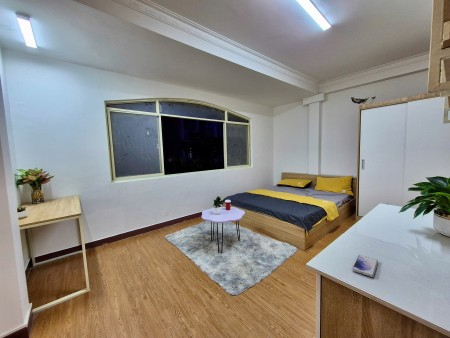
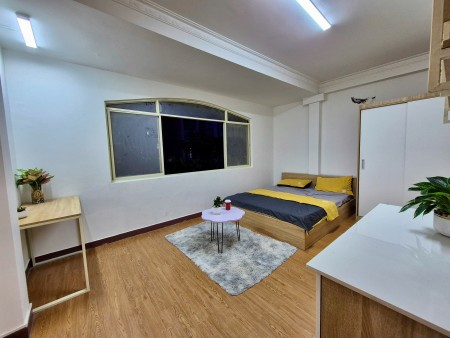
- smartphone (365, 264)
